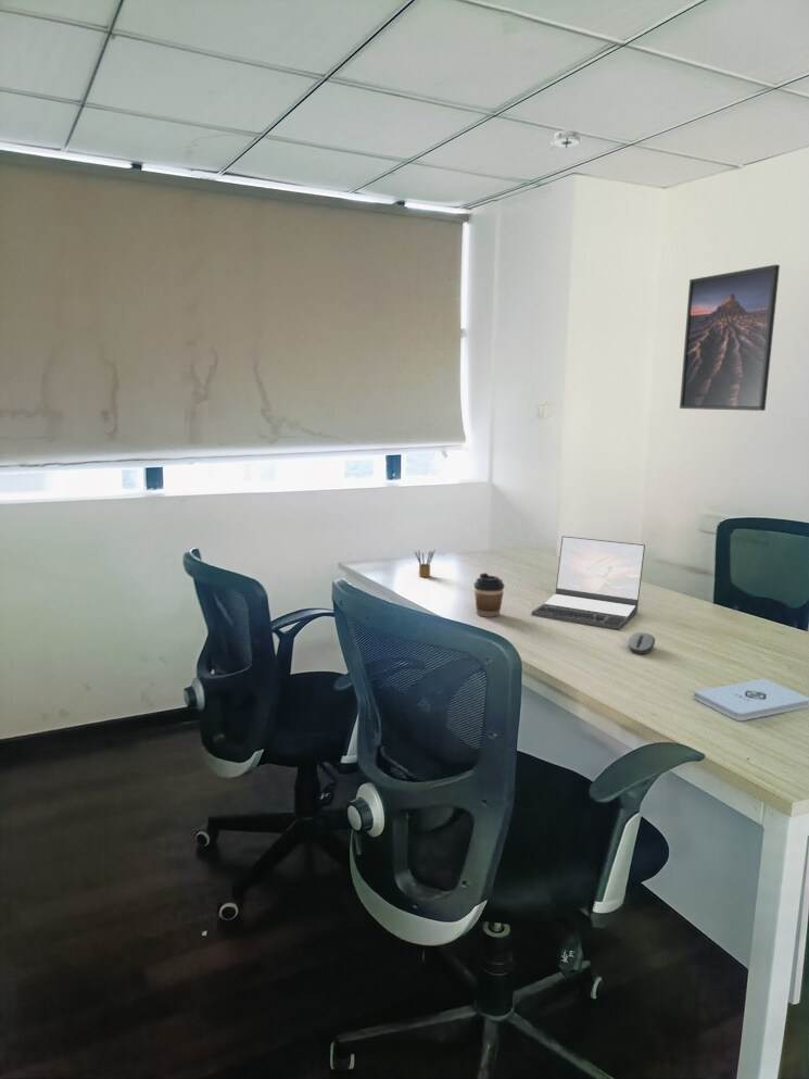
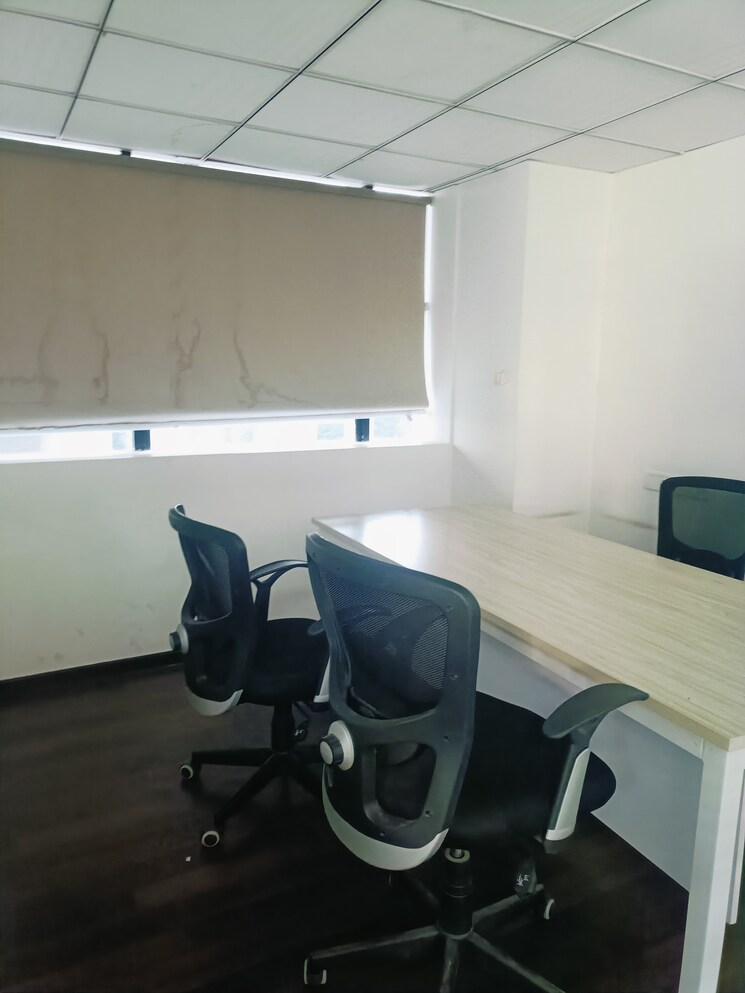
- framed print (725, 341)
- notepad (751, 699)
- coffee cup (489, 594)
- laptop (589, 579)
- computer mouse (642, 641)
- pencil box (424, 562)
- smoke detector (566, 139)
